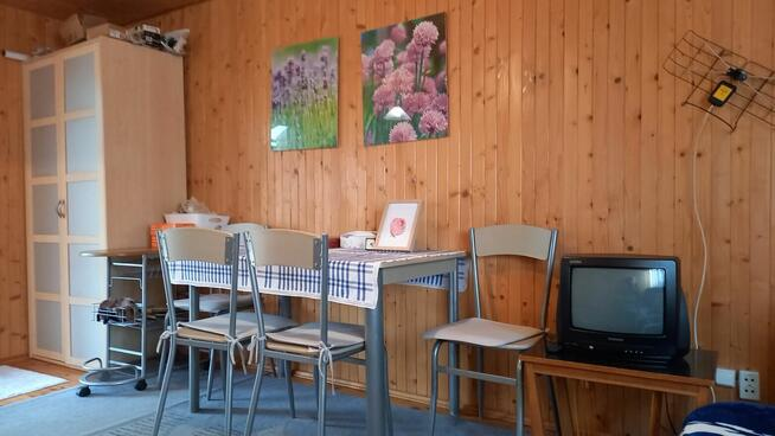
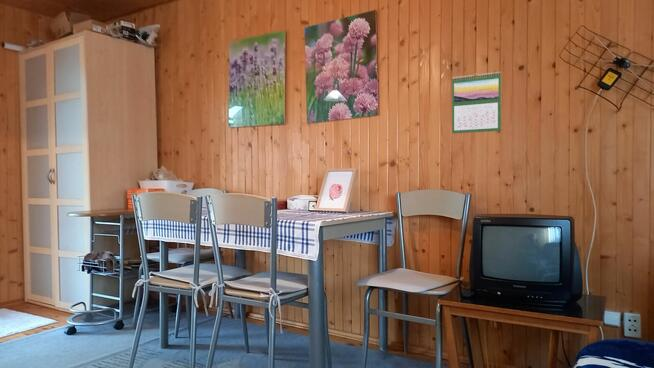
+ calendar (475, 102)
